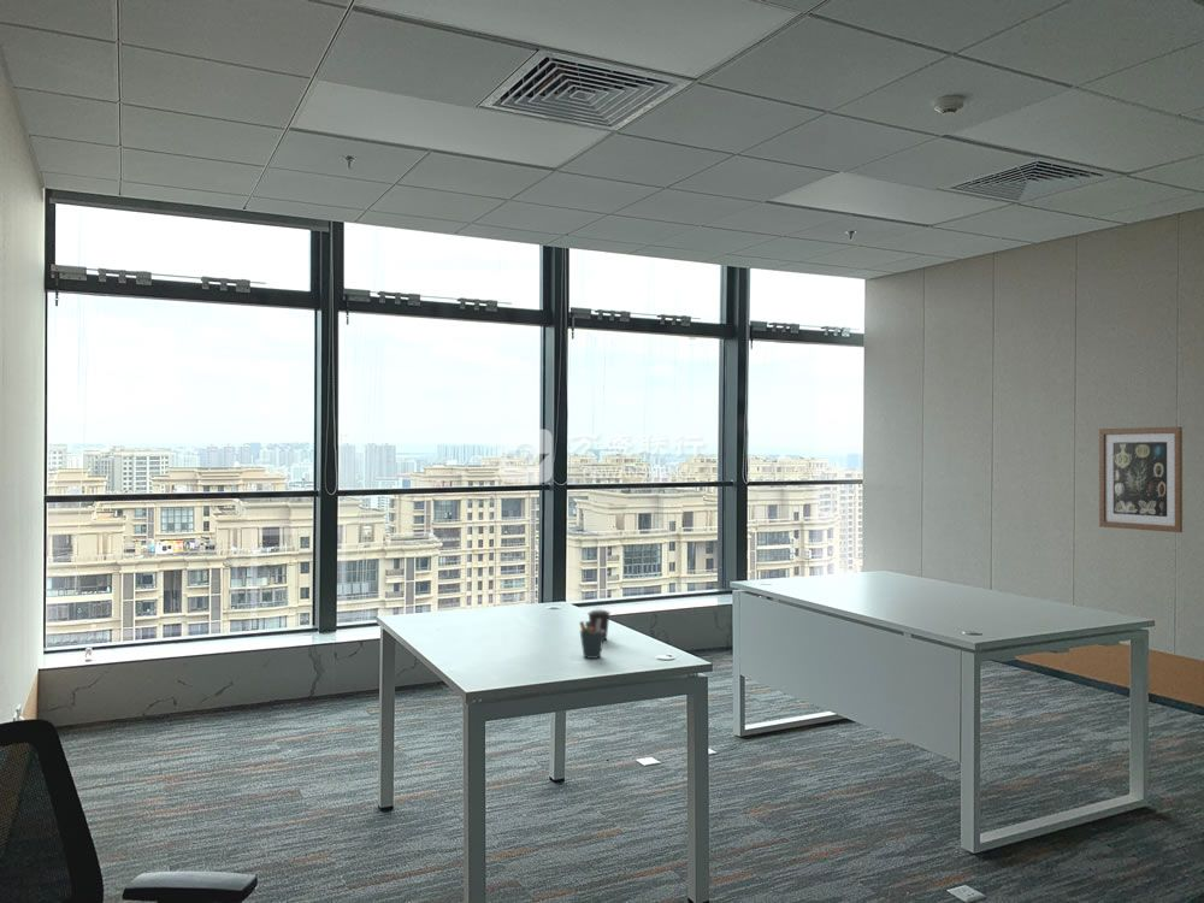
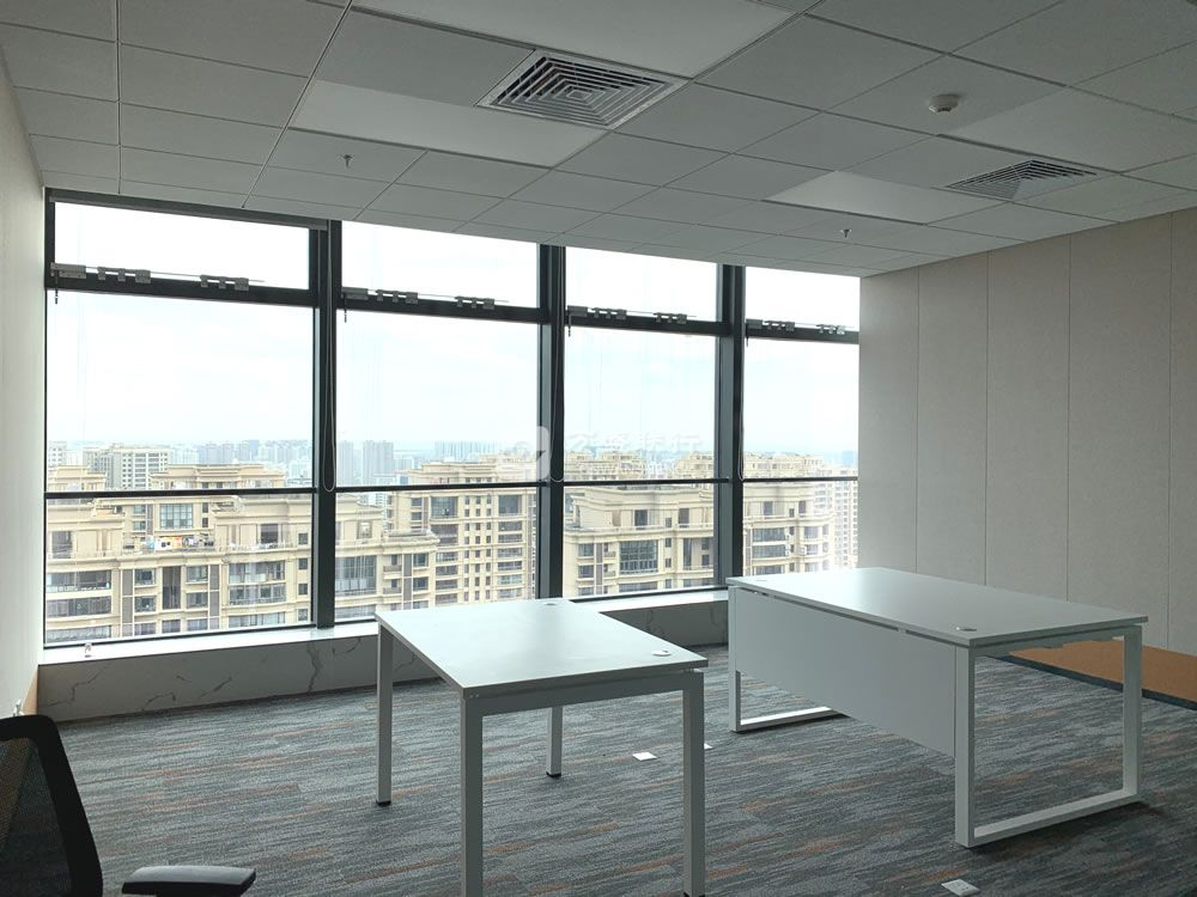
- wall art (1139, 478)
- coffee cup (600, 625)
- pen holder (591, 637)
